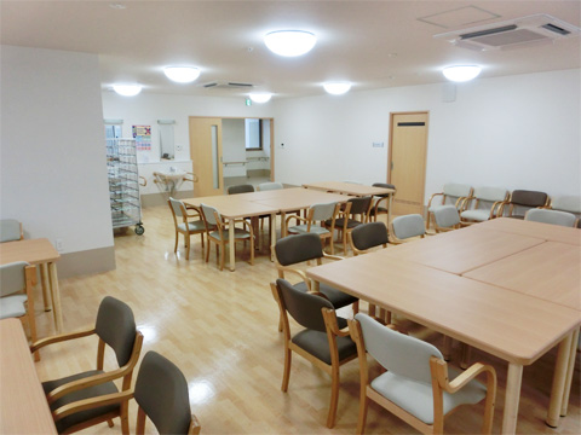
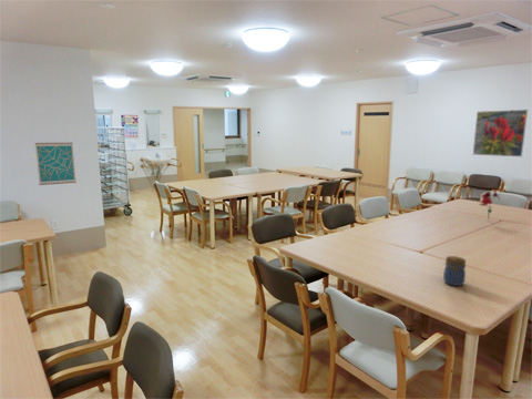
+ wall art (55, 163)
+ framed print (499, 133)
+ artificial flower (489, 205)
+ jar (454, 269)
